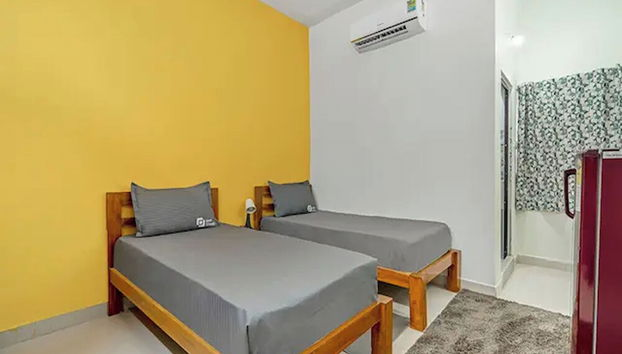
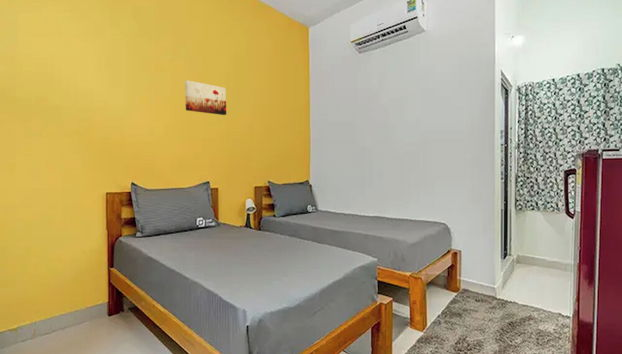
+ wall art (206, 98)
